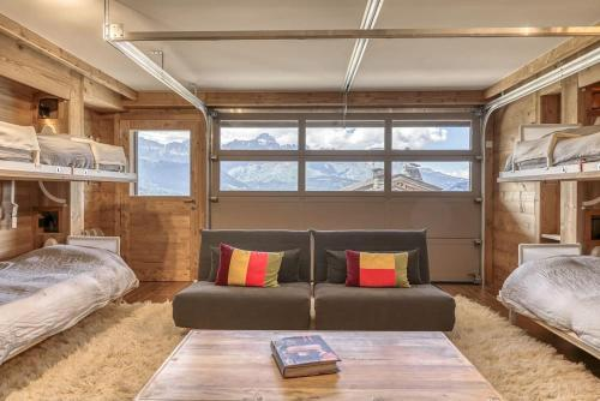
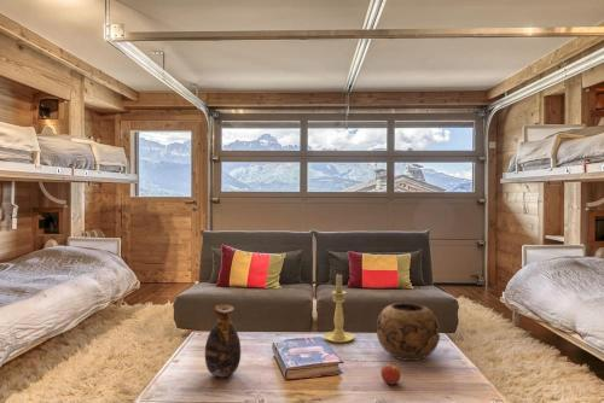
+ apple (390, 373)
+ candle holder (338, 305)
+ decorative bowl (407, 331)
+ vase (222, 339)
